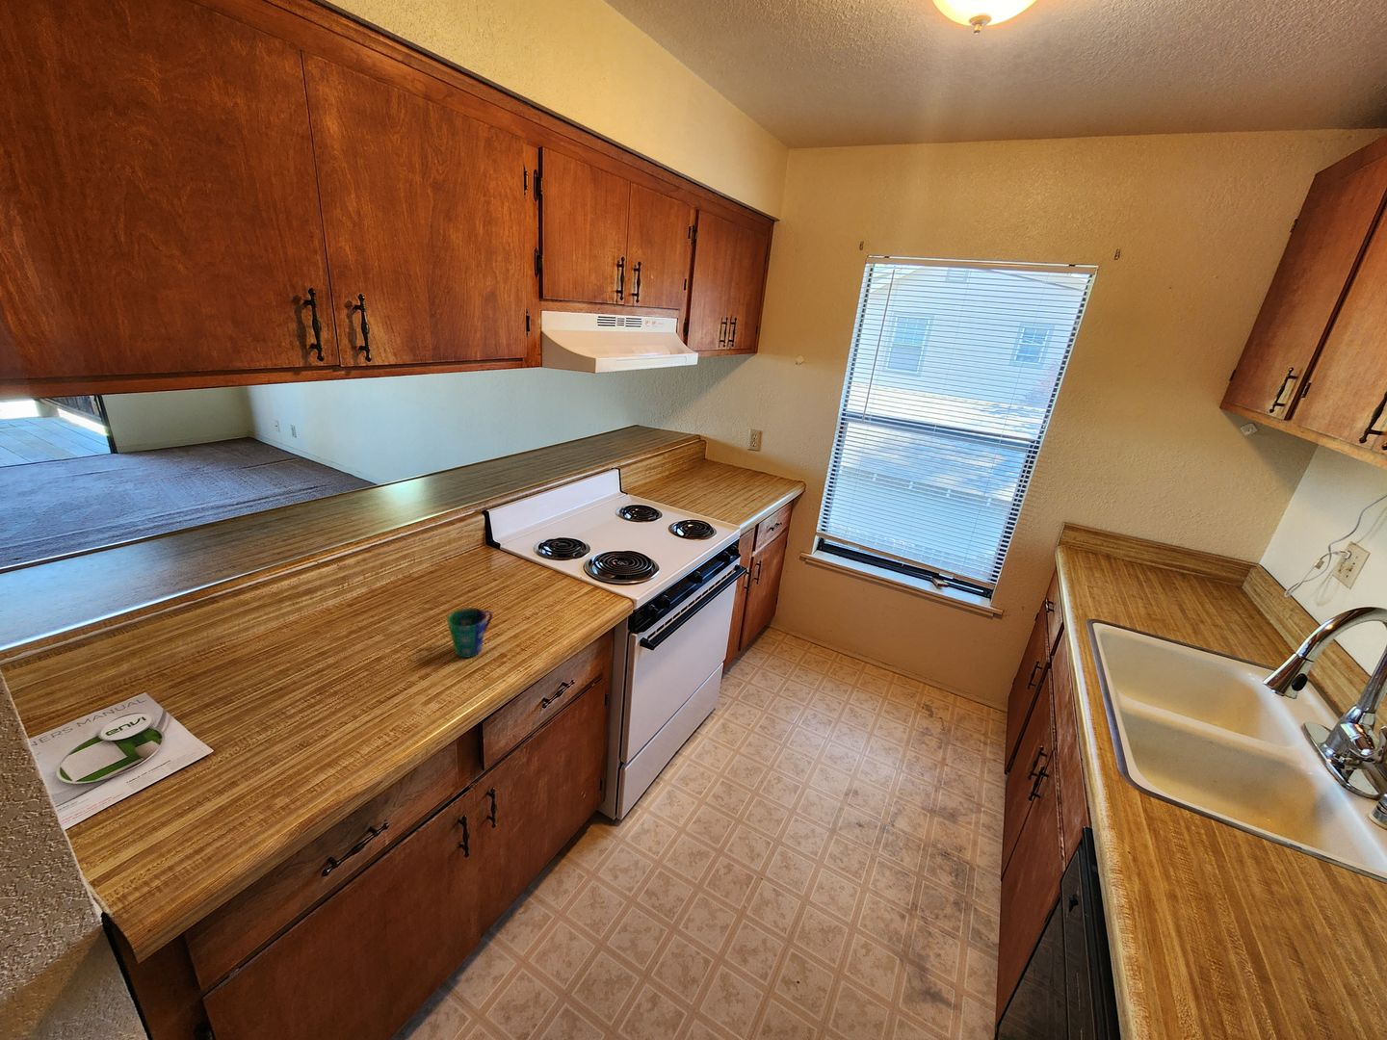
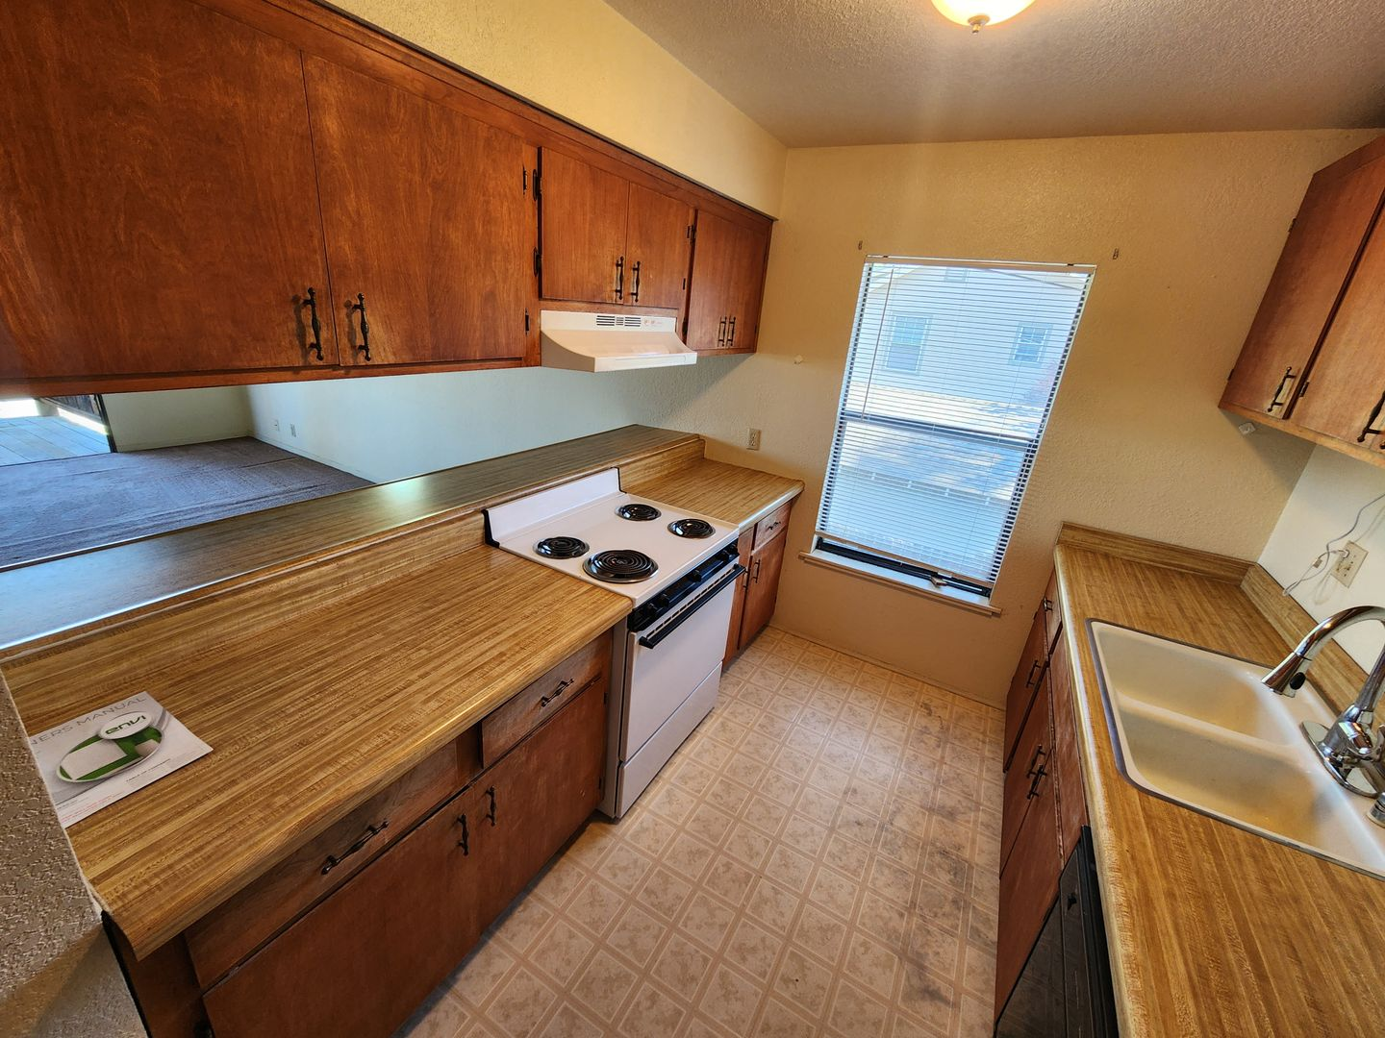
- cup (472, 631)
